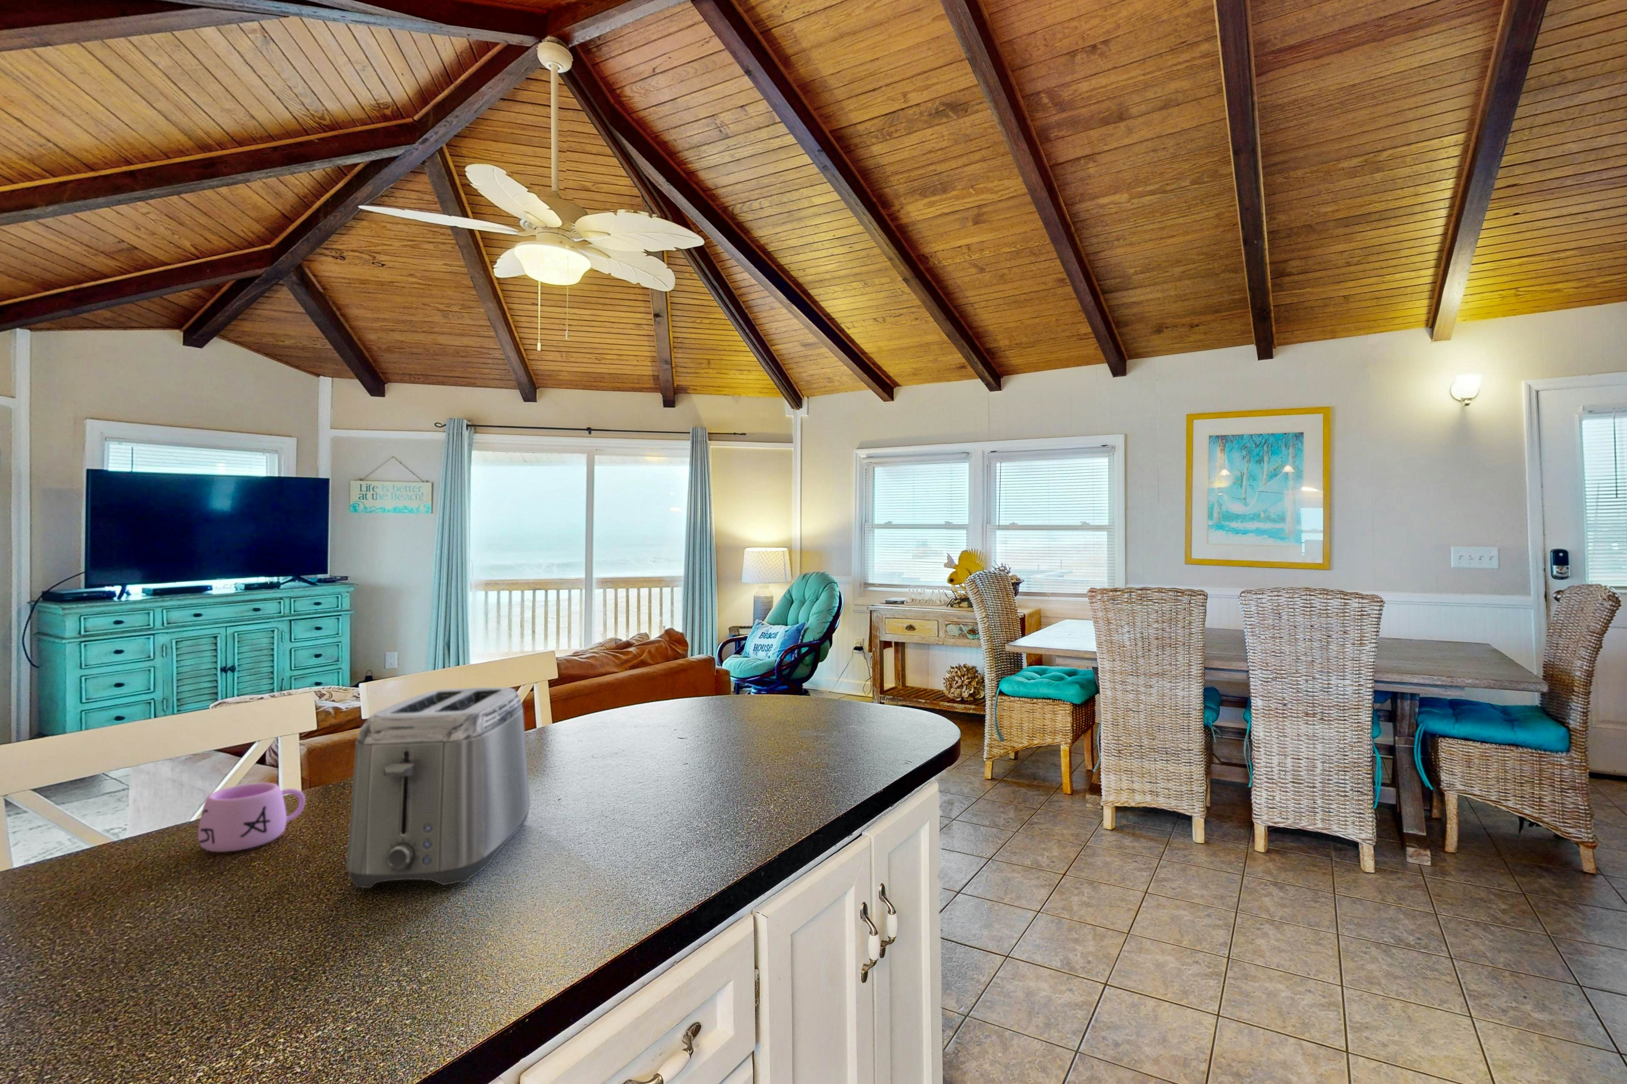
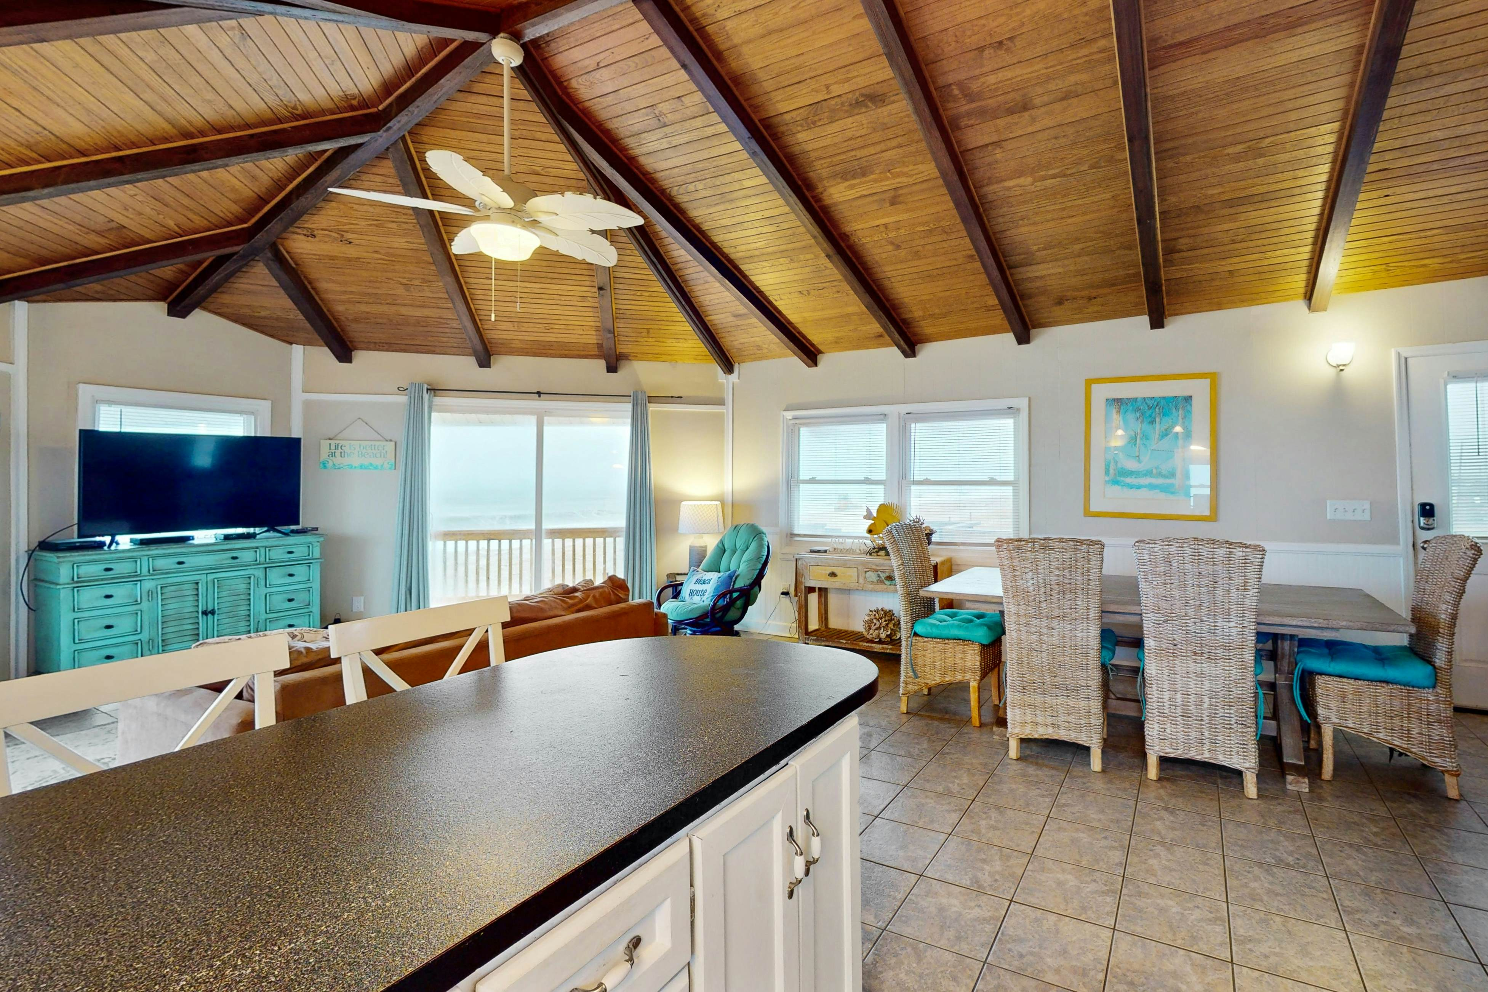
- mug (255, 813)
- toaster (453, 773)
